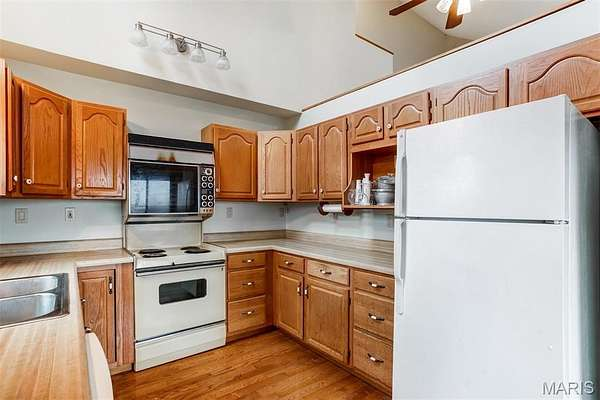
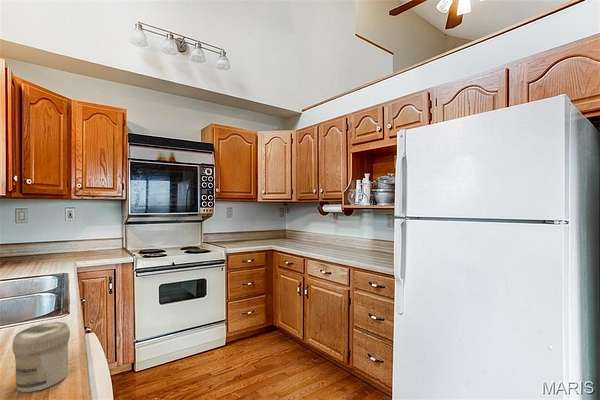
+ jar (42, 355)
